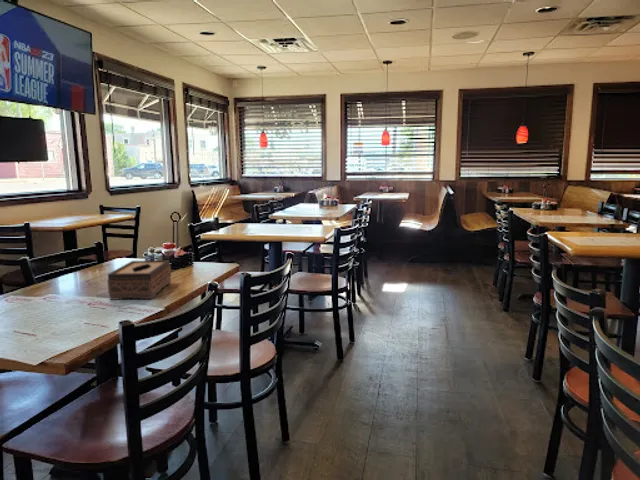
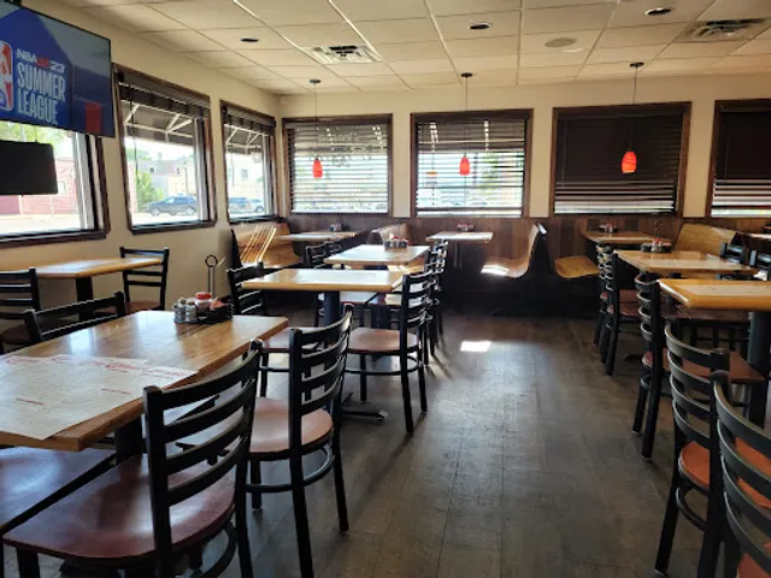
- tissue box (141, 278)
